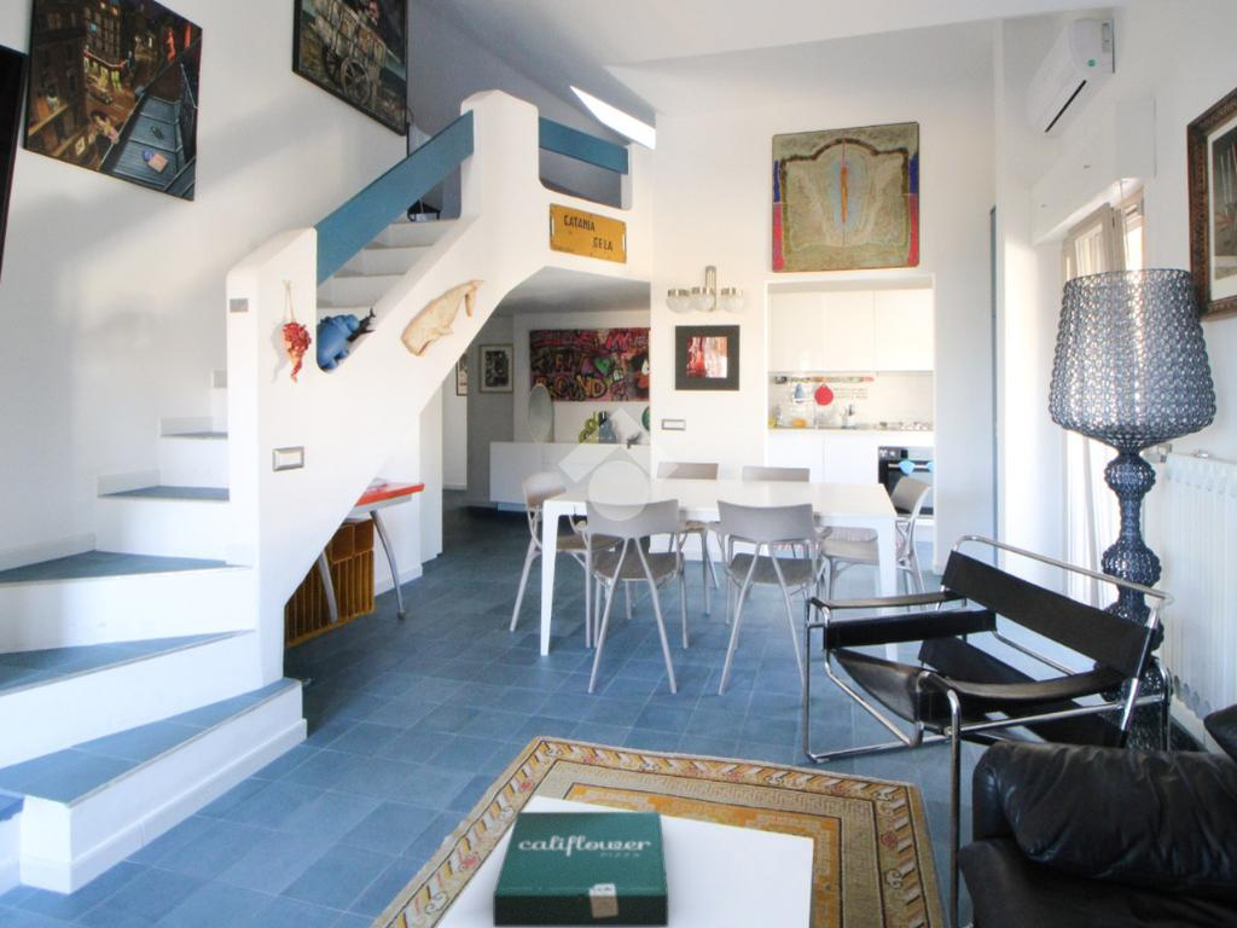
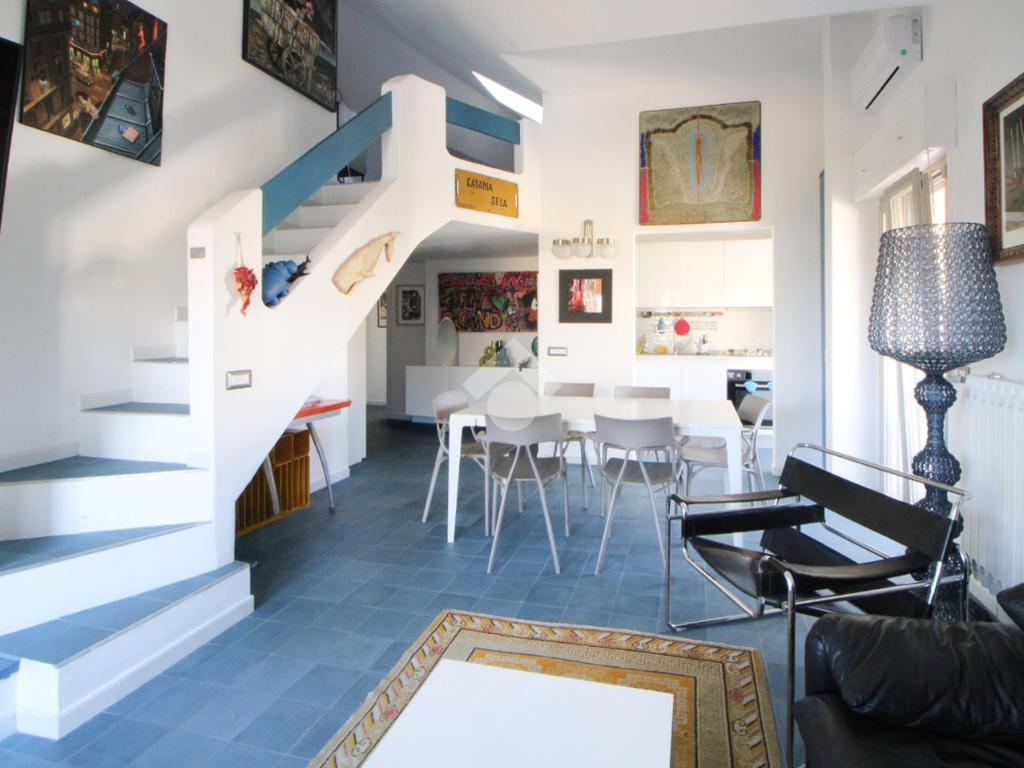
- pizza box (585, 863)
